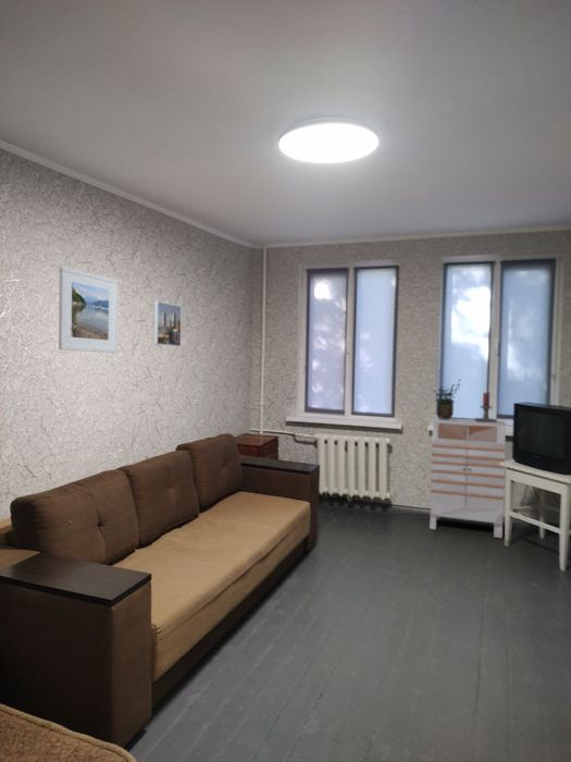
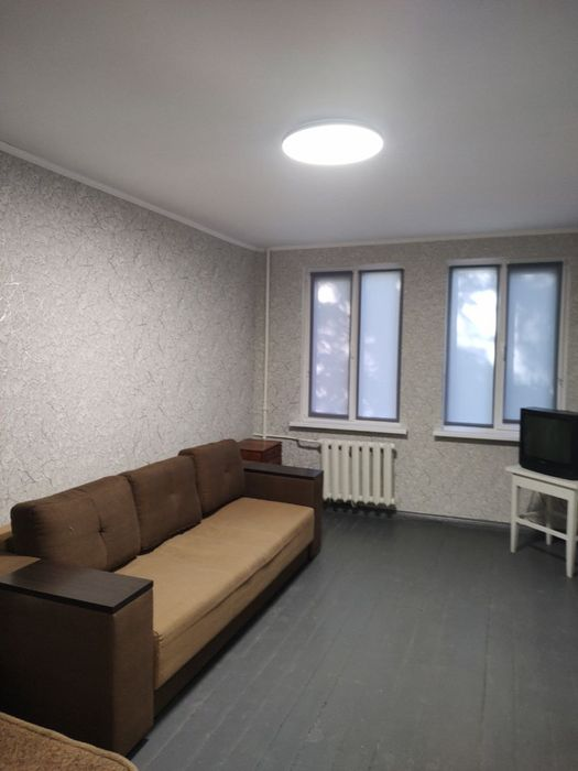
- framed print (89, 312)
- dresser (468, 474)
- potted plant (446, 398)
- candle holder (486, 406)
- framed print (167, 324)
